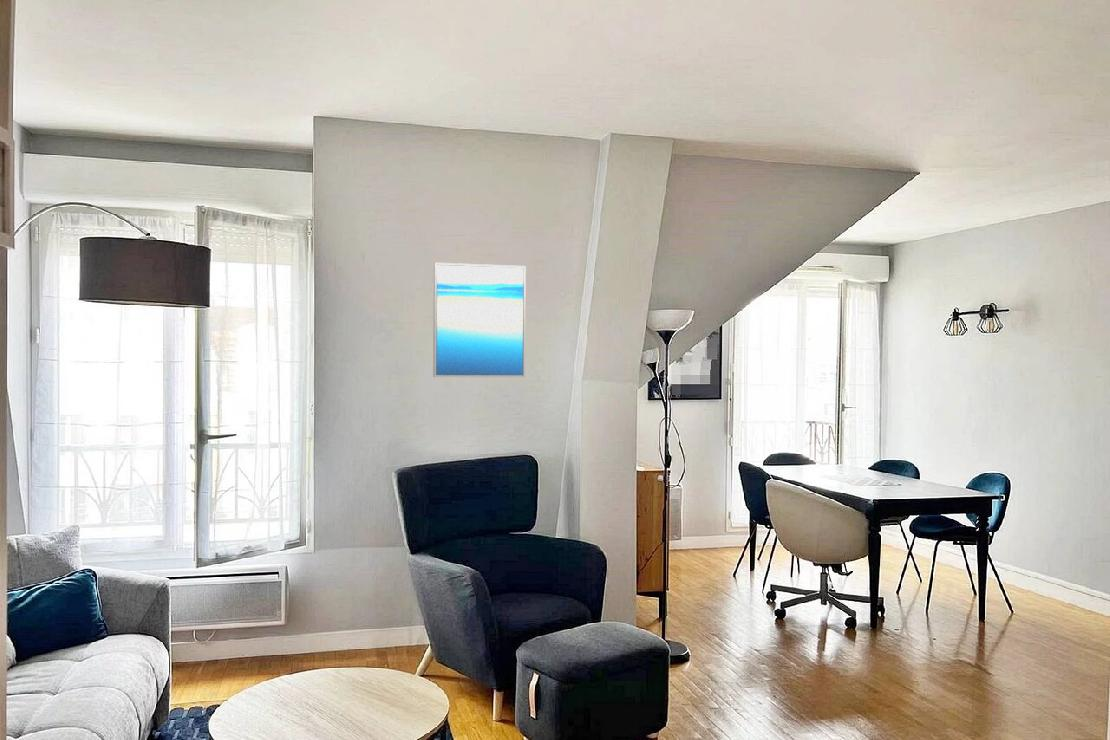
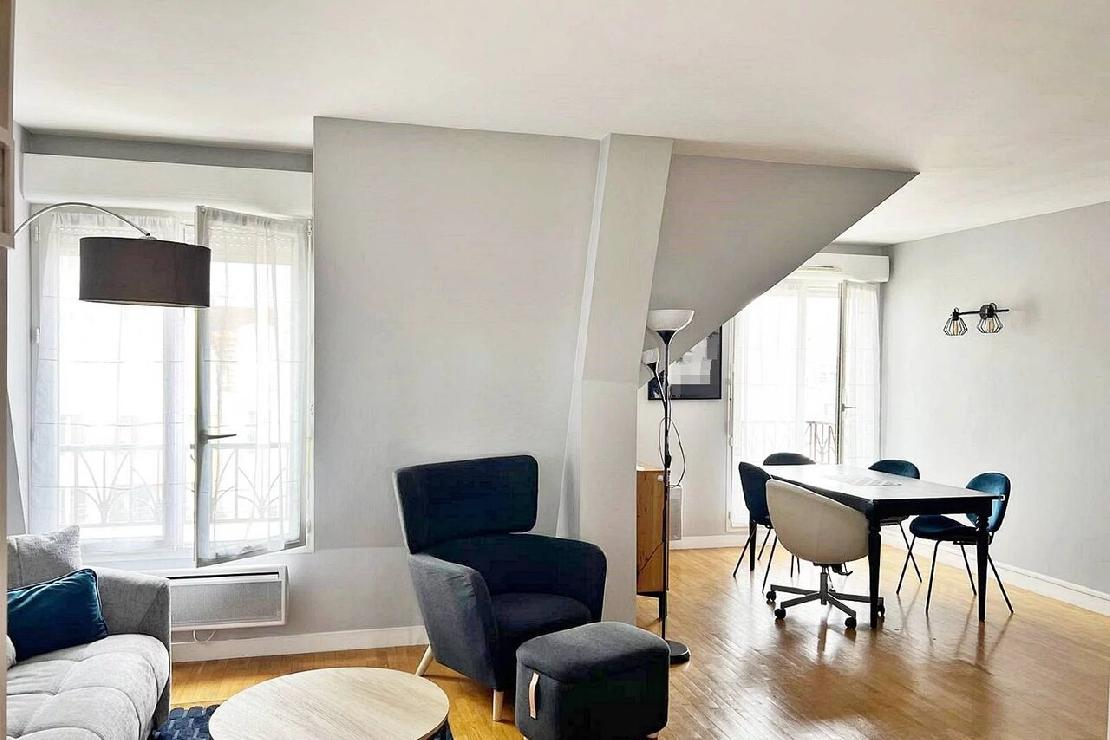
- wall art (480, 320)
